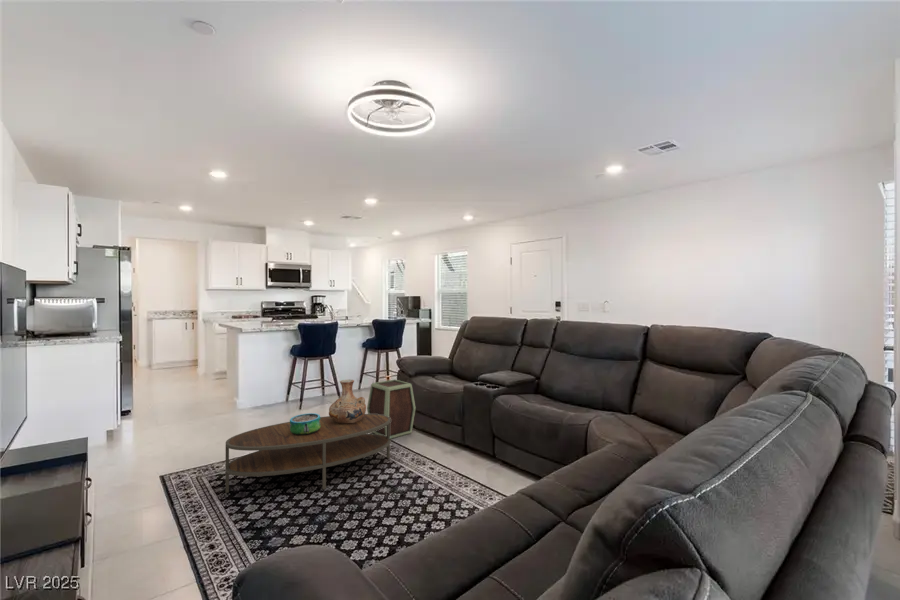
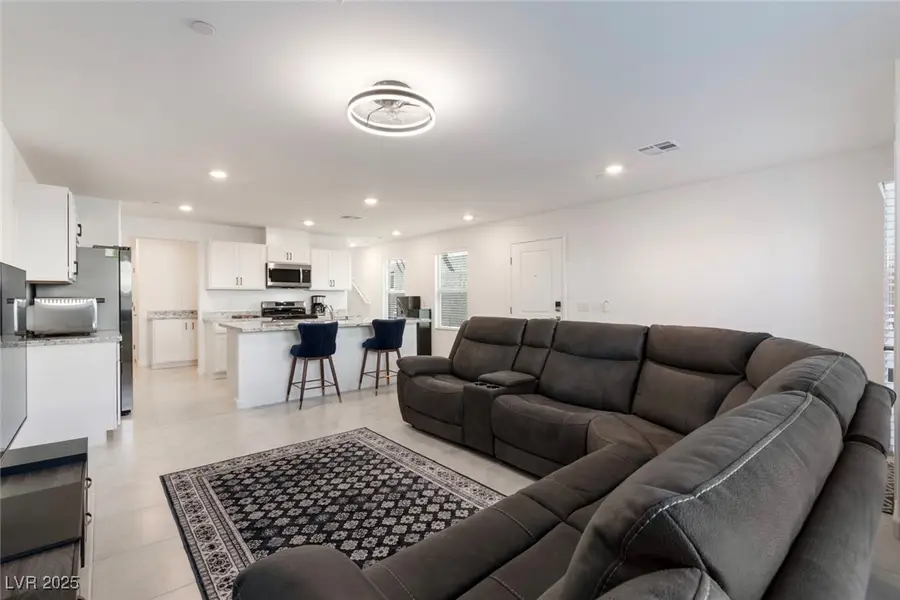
- vase (347, 400)
- coffee table (315, 451)
- decorative bowl (305, 423)
- planter (391, 408)
